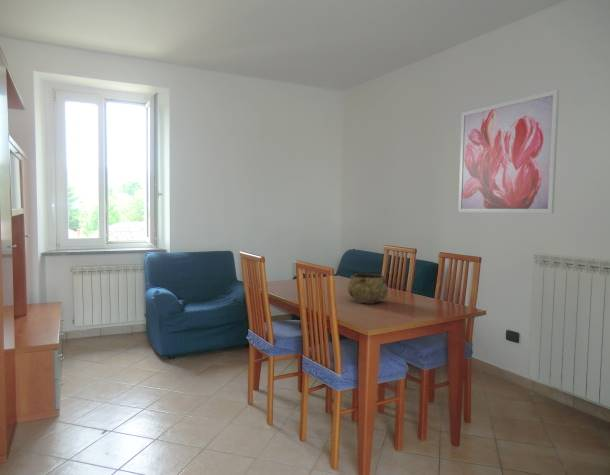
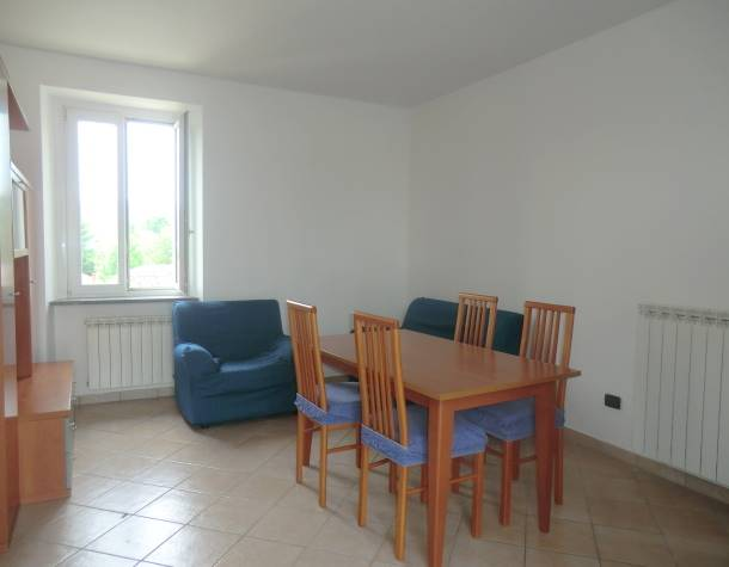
- wall art (503, 158)
- decorative bowl (367, 288)
